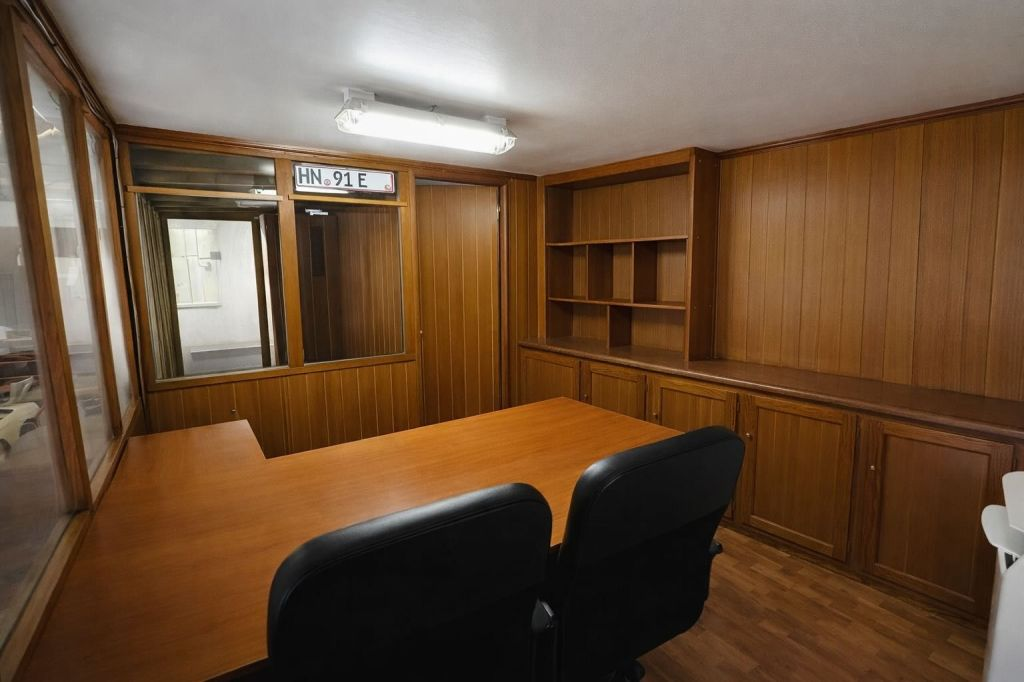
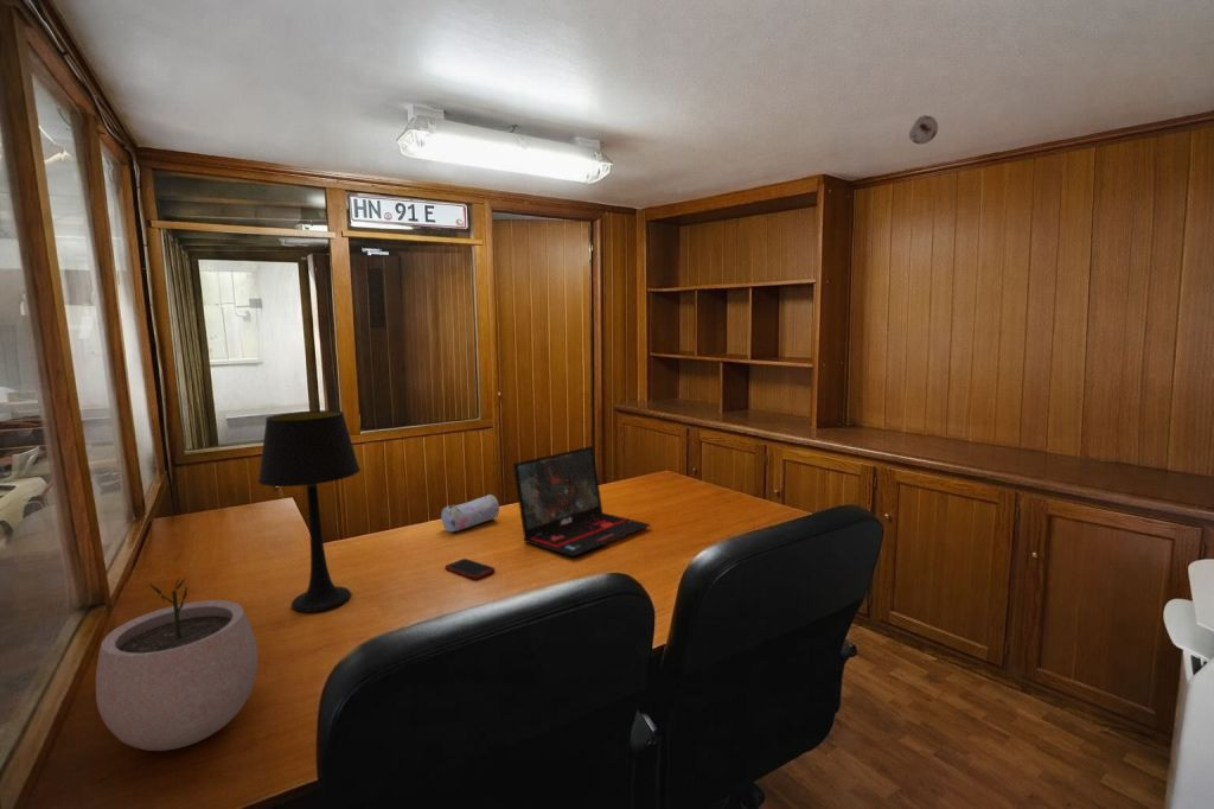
+ smoke detector (922, 129)
+ plant pot (179, 655)
+ table lamp (313, 509)
+ pencil case (469, 512)
+ laptop (583, 496)
+ cell phone (469, 568)
